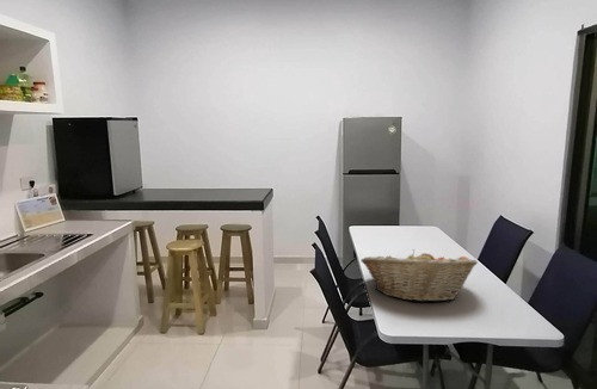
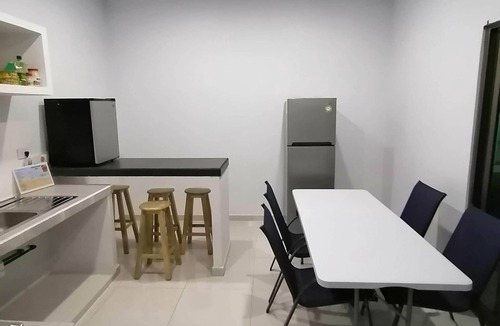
- fruit basket (417, 270)
